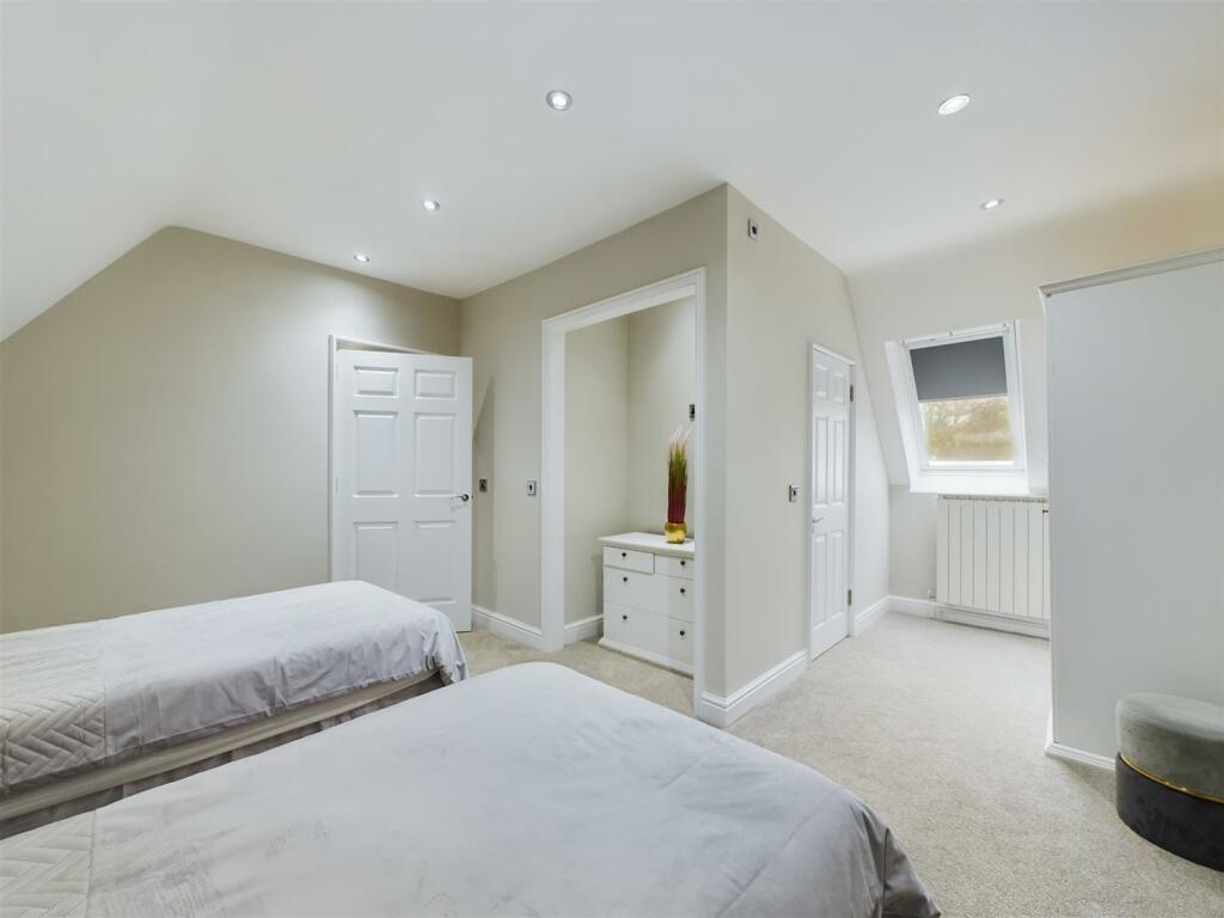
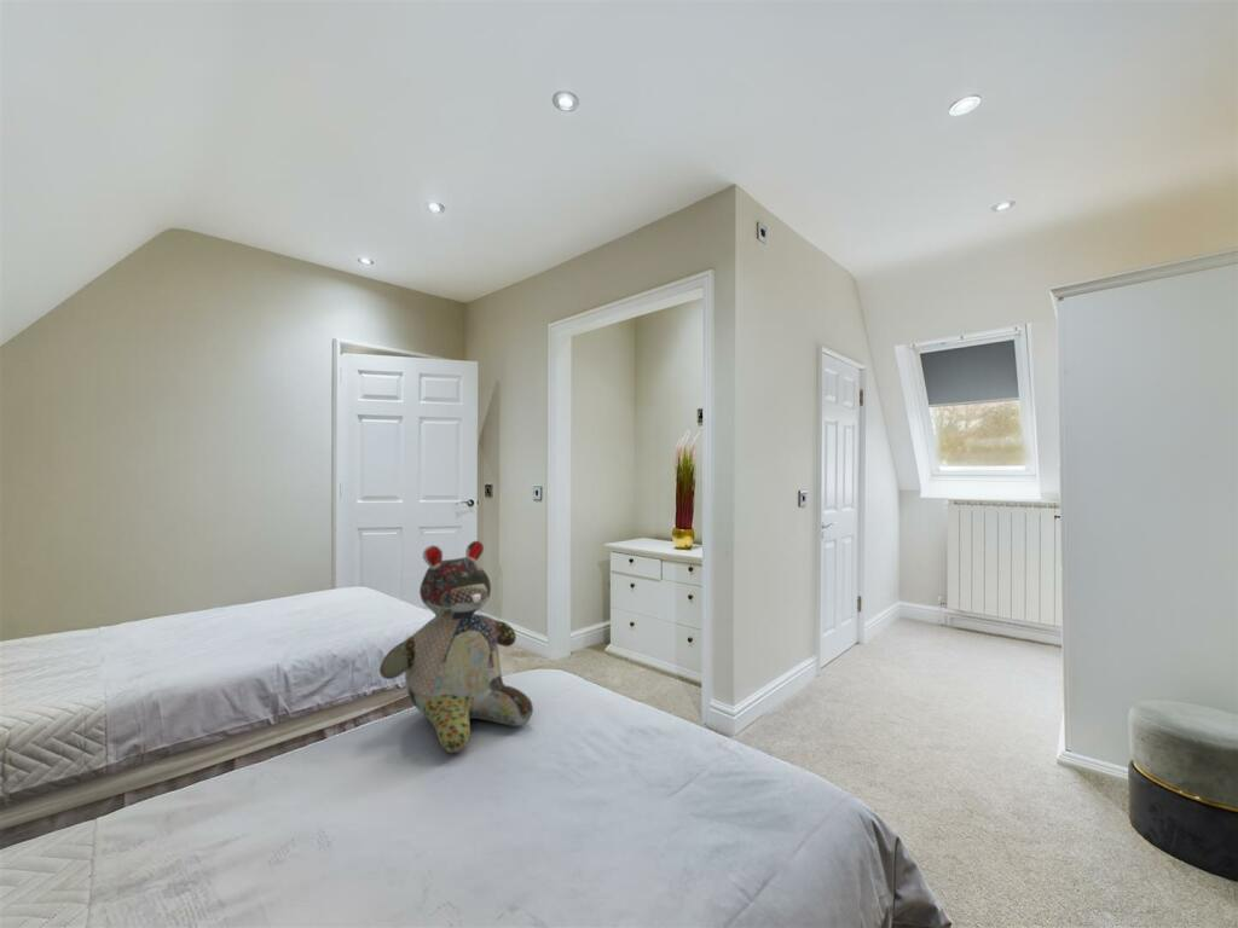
+ stuffed bear (465, 633)
